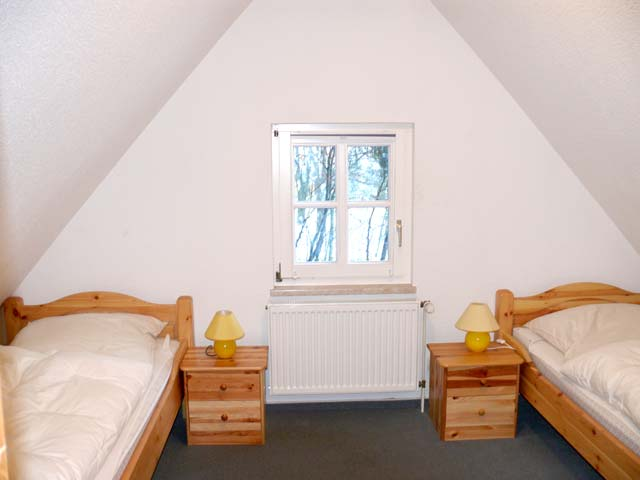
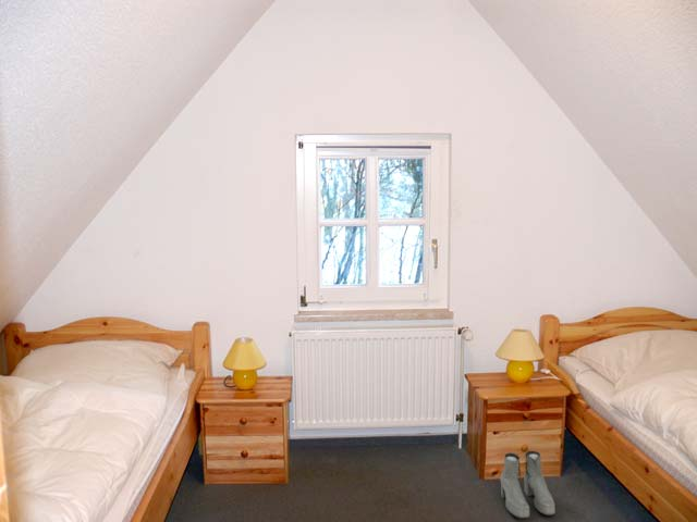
+ boots (526, 482)
